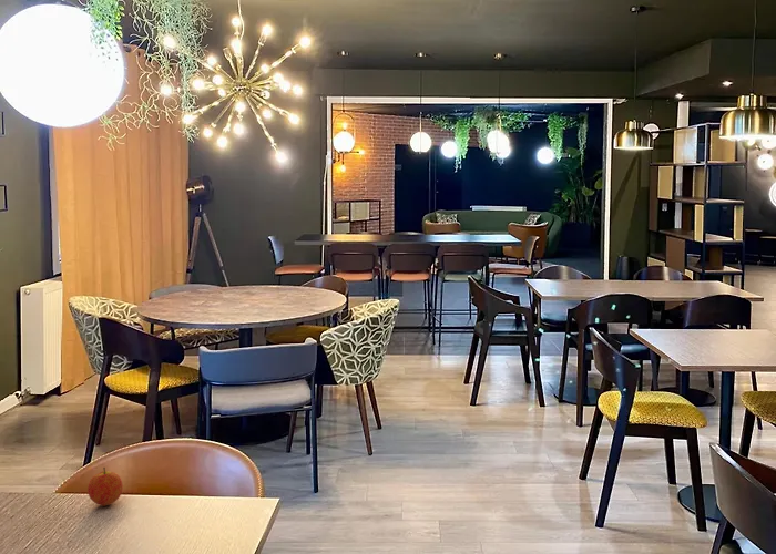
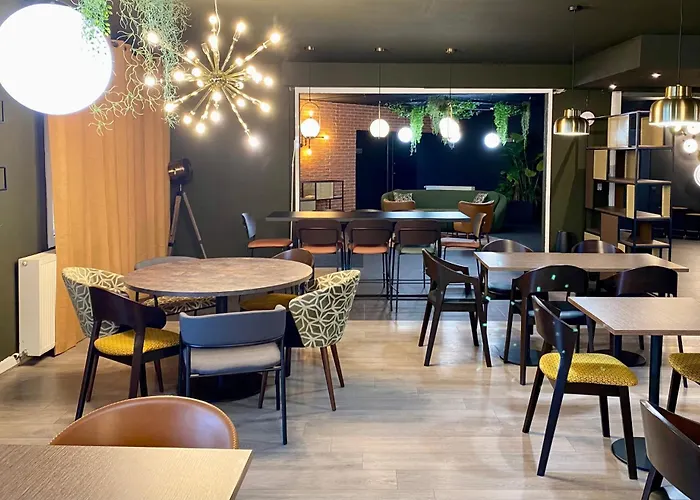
- fruit (105, 485)
